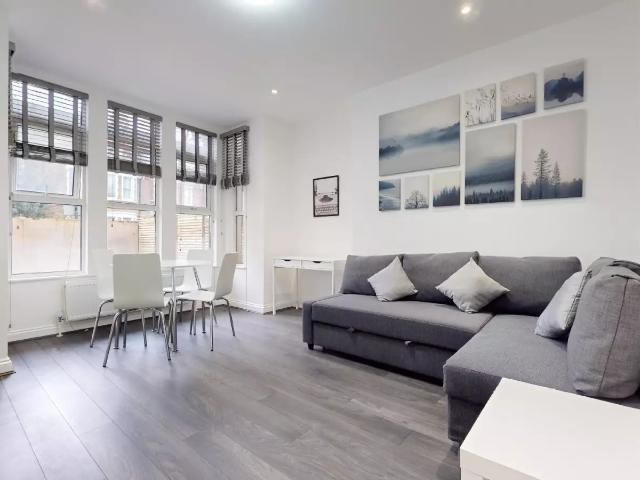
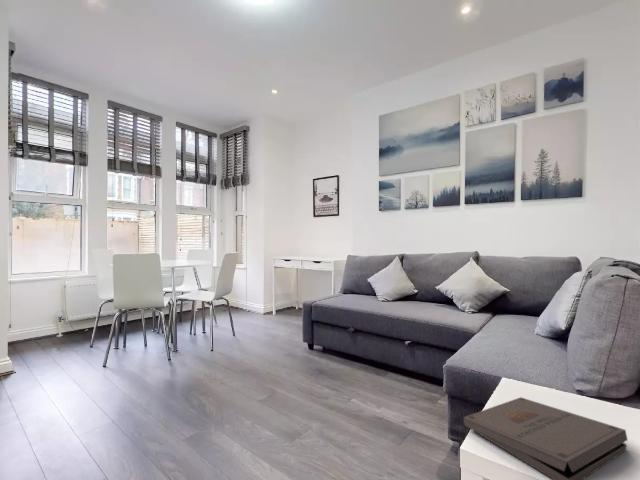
+ pizza box (540, 427)
